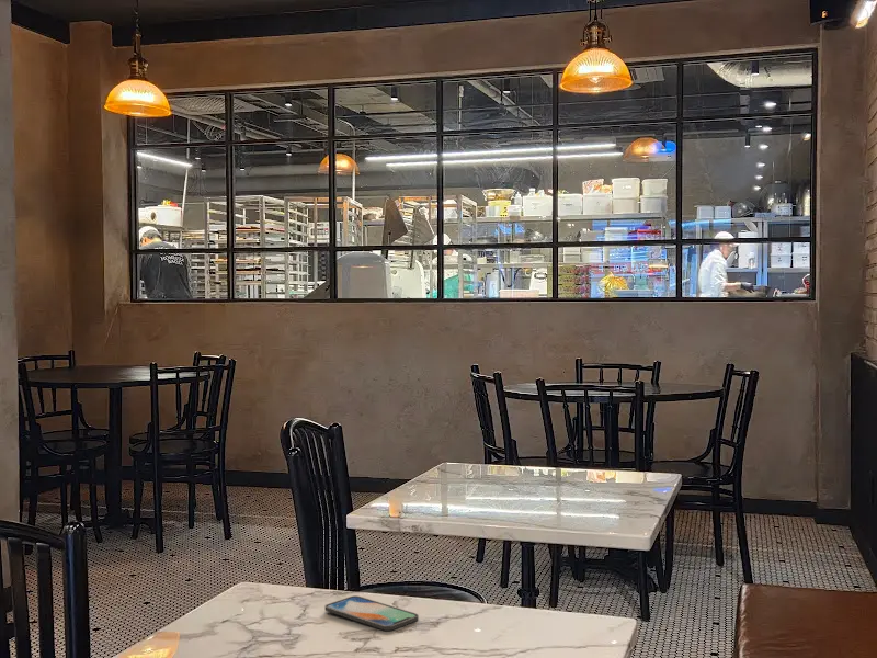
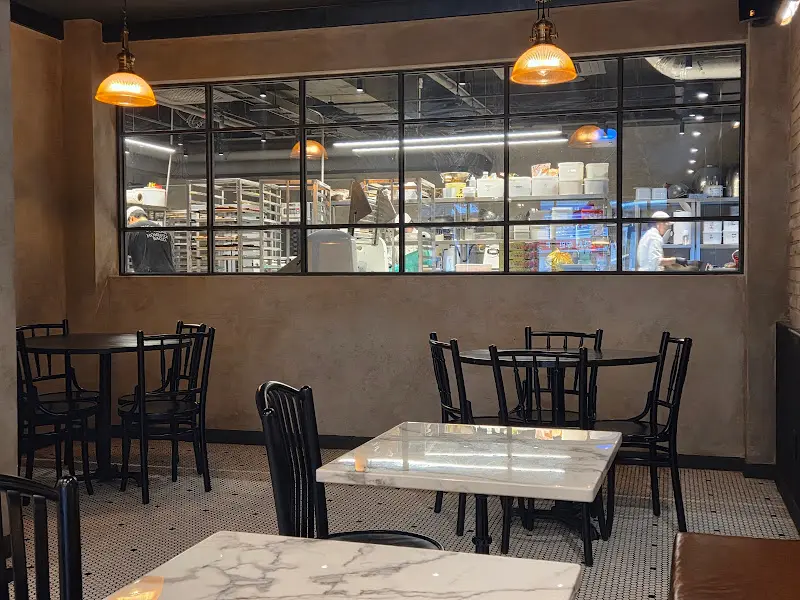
- smartphone (371, 612)
